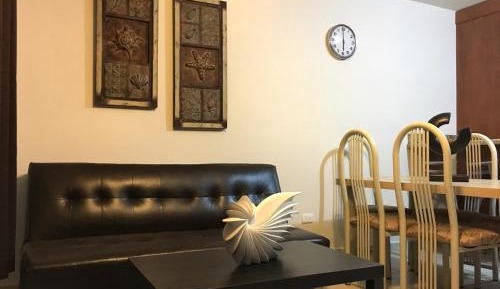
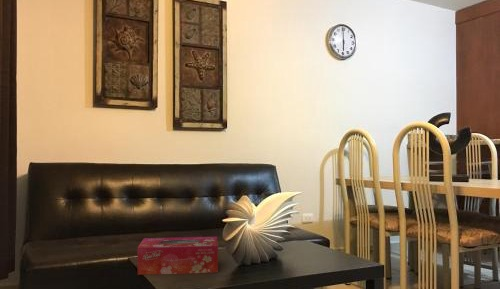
+ tissue box (179, 254)
